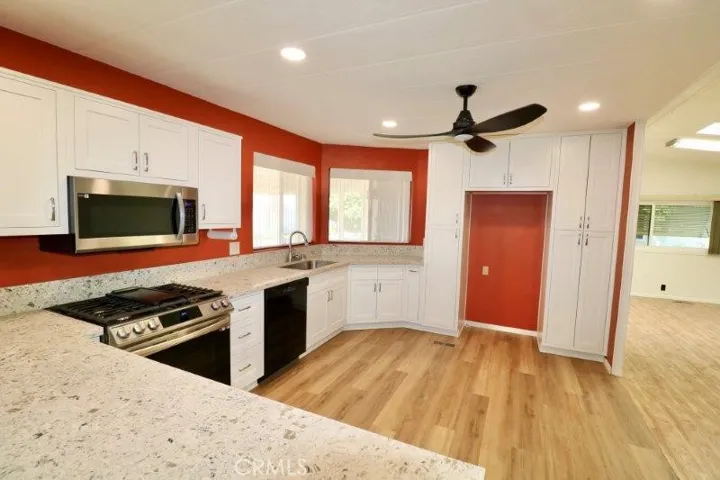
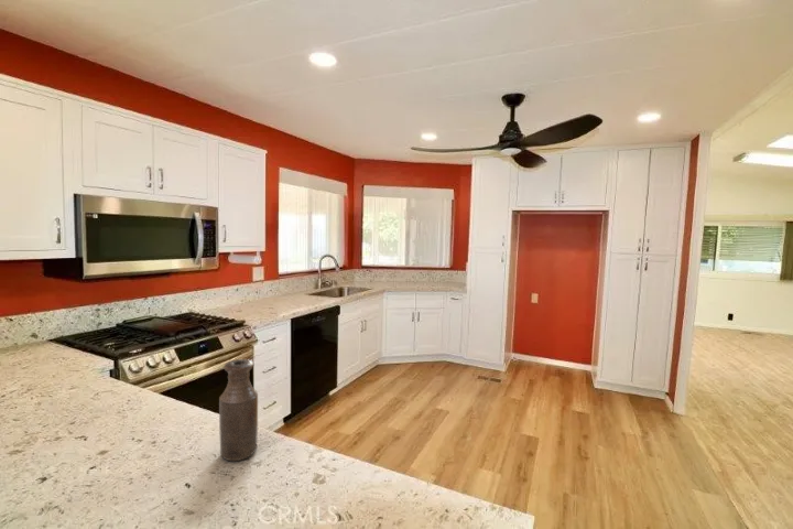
+ bottle (238, 408)
